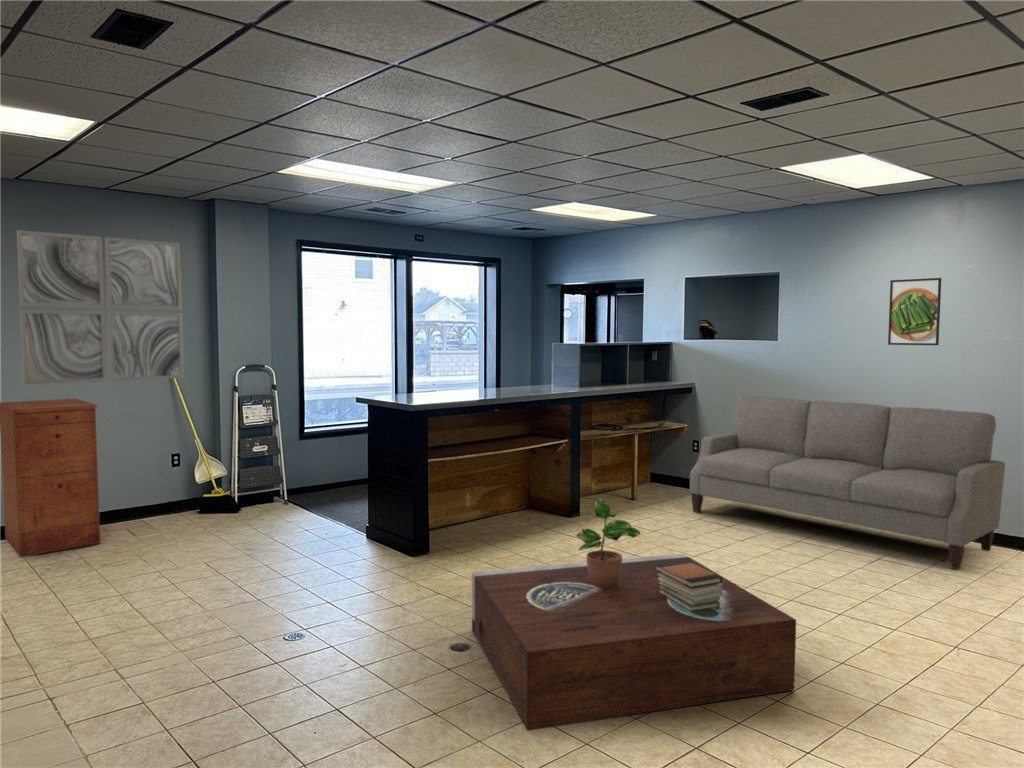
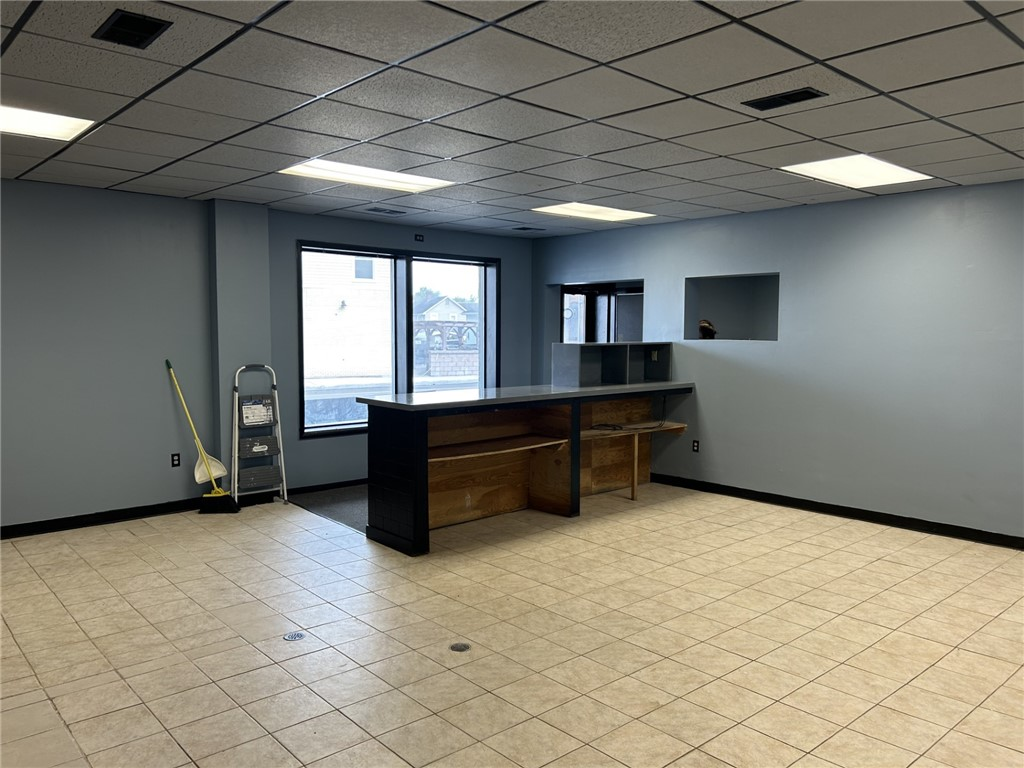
- sofa (833, 466)
- potted plant (603, 544)
- book stack (688, 584)
- filing cabinet (49, 472)
- wall art (103, 311)
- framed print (914, 312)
- stereo (618, 625)
